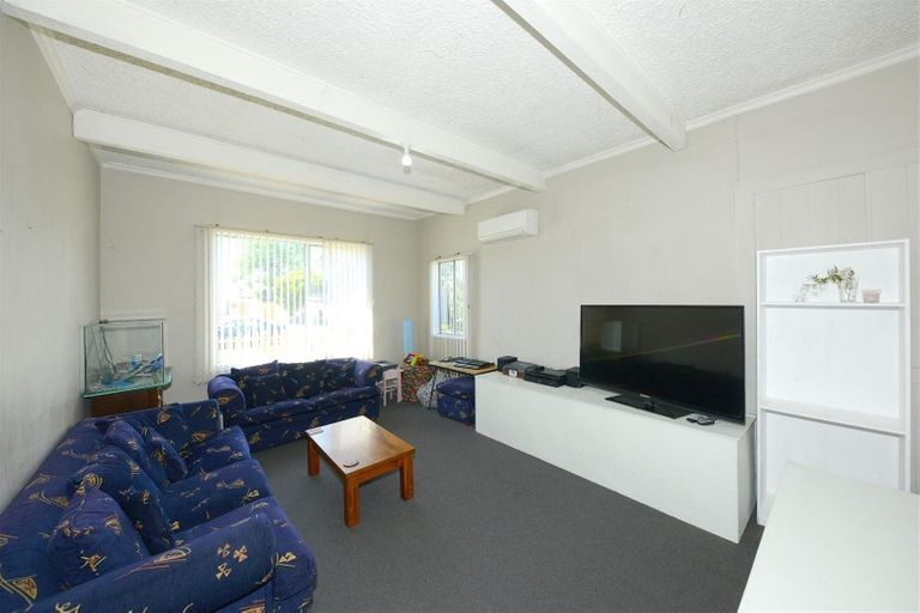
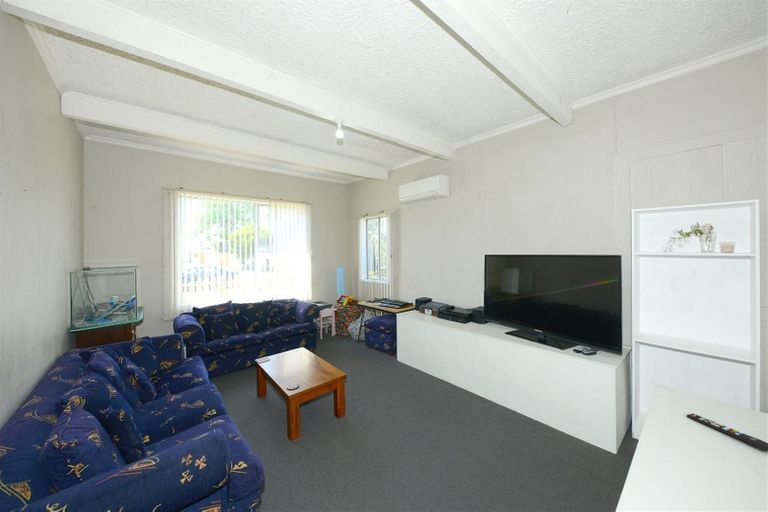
+ remote control (726, 430)
